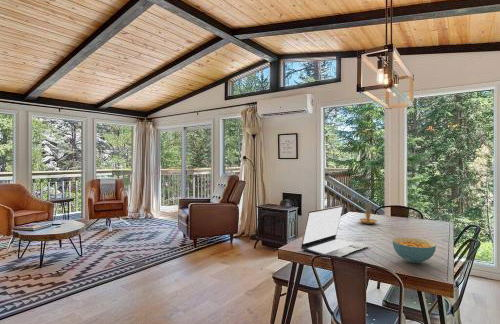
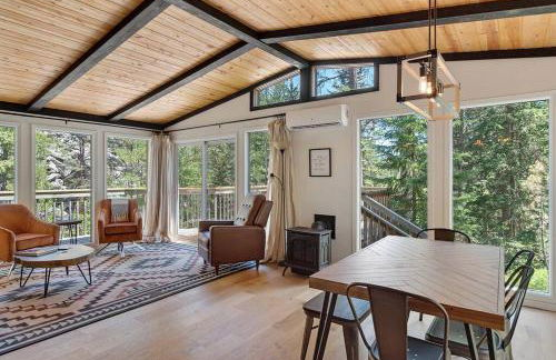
- laptop (335, 228)
- cereal bowl (413, 251)
- candle (367, 212)
